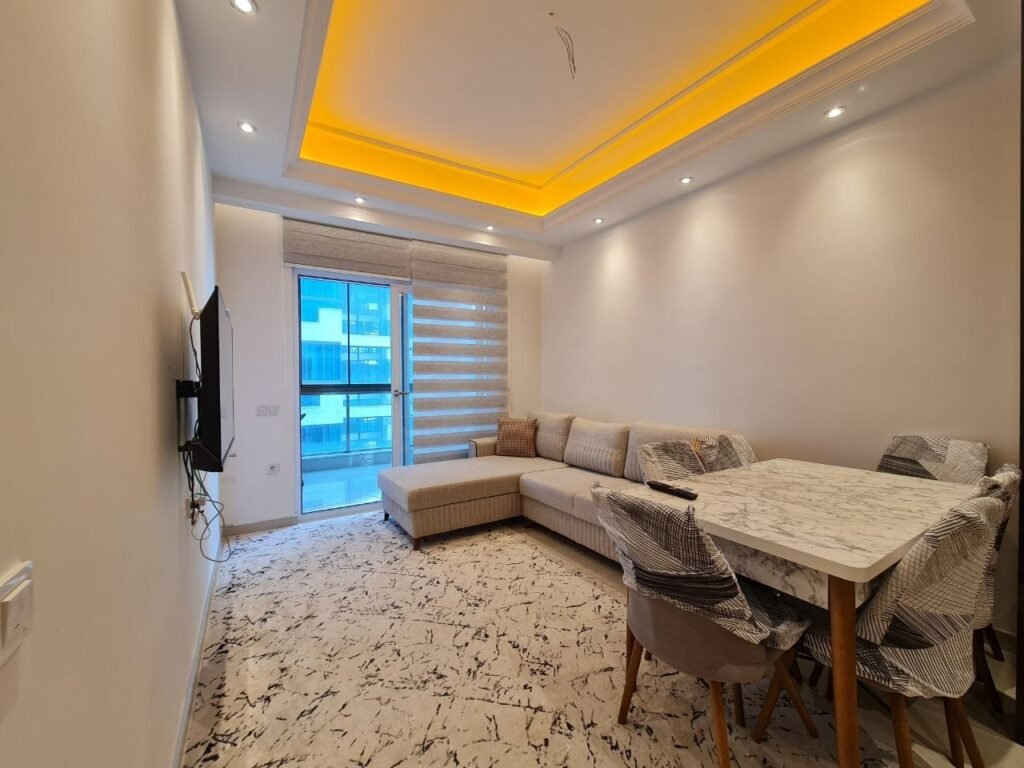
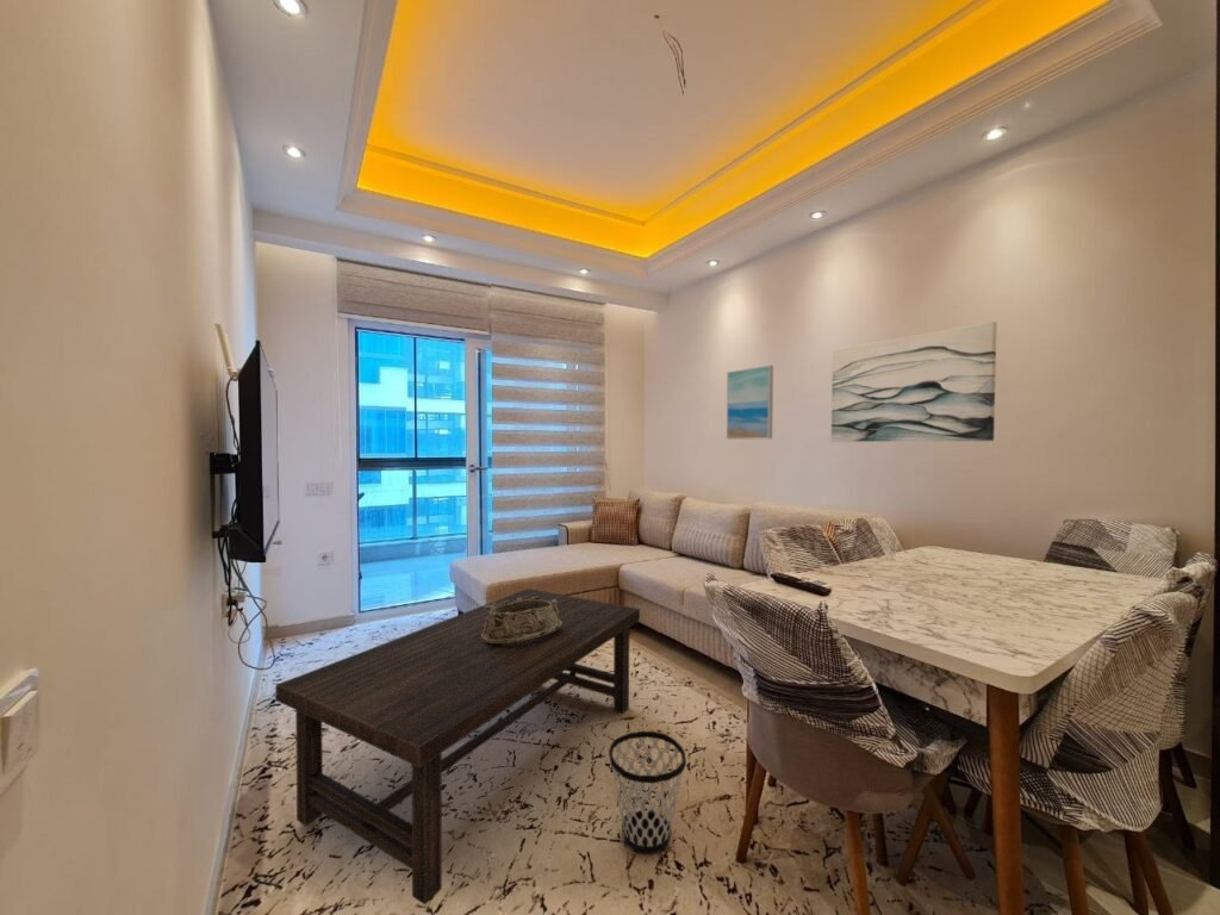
+ wall art (748, 404)
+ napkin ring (521, 618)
+ coffee table (492, 697)
+ wastebasket (646, 793)
+ wall art (903, 390)
